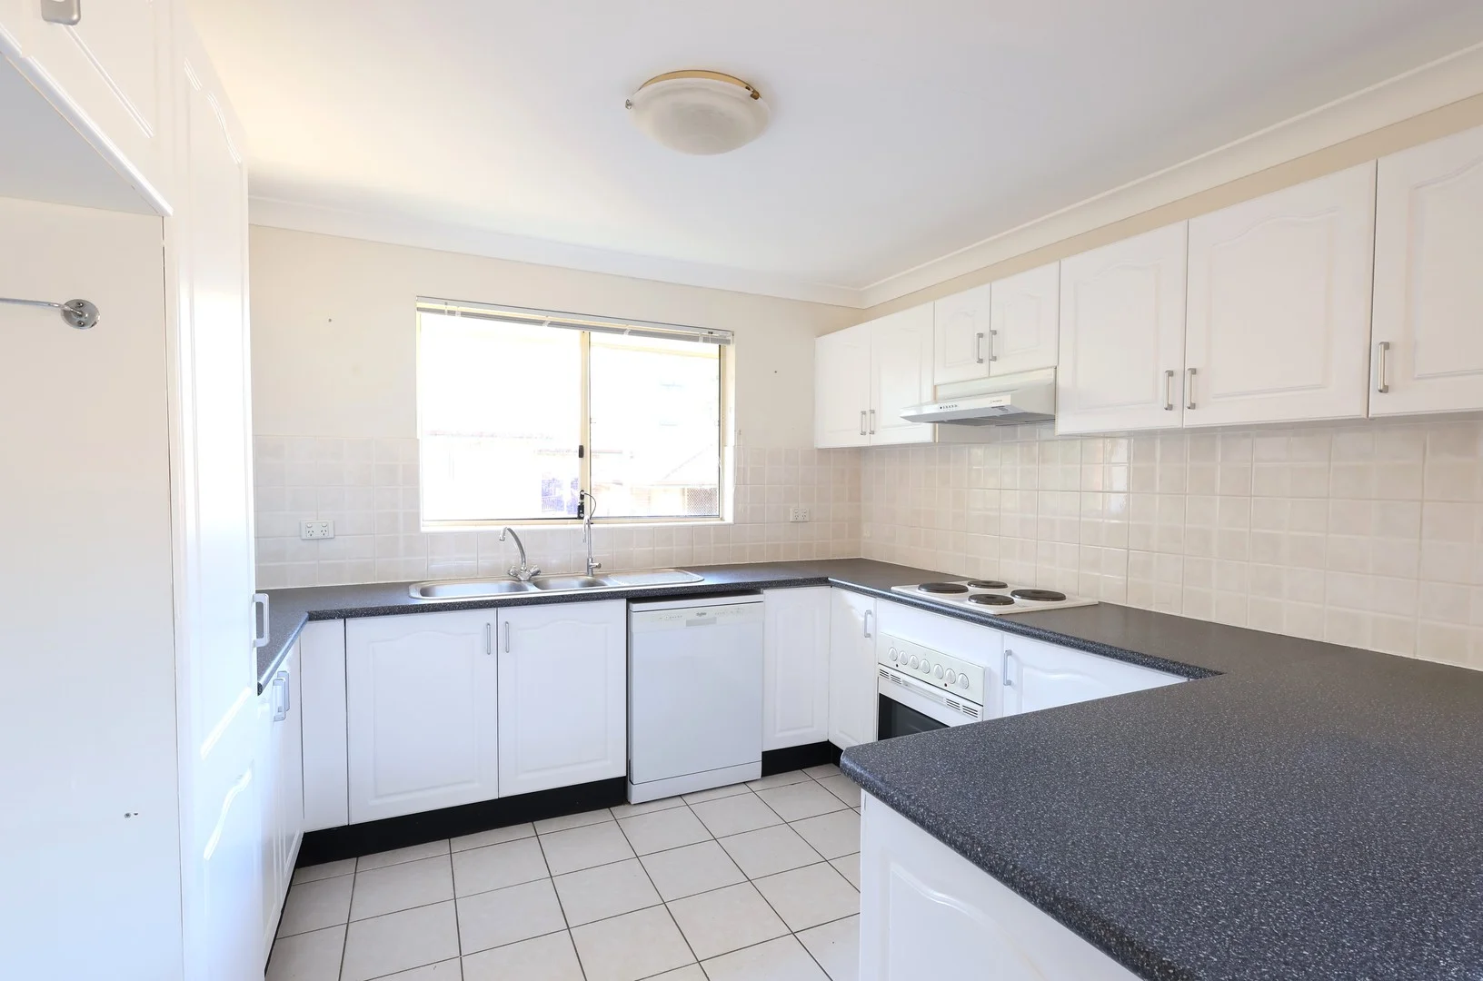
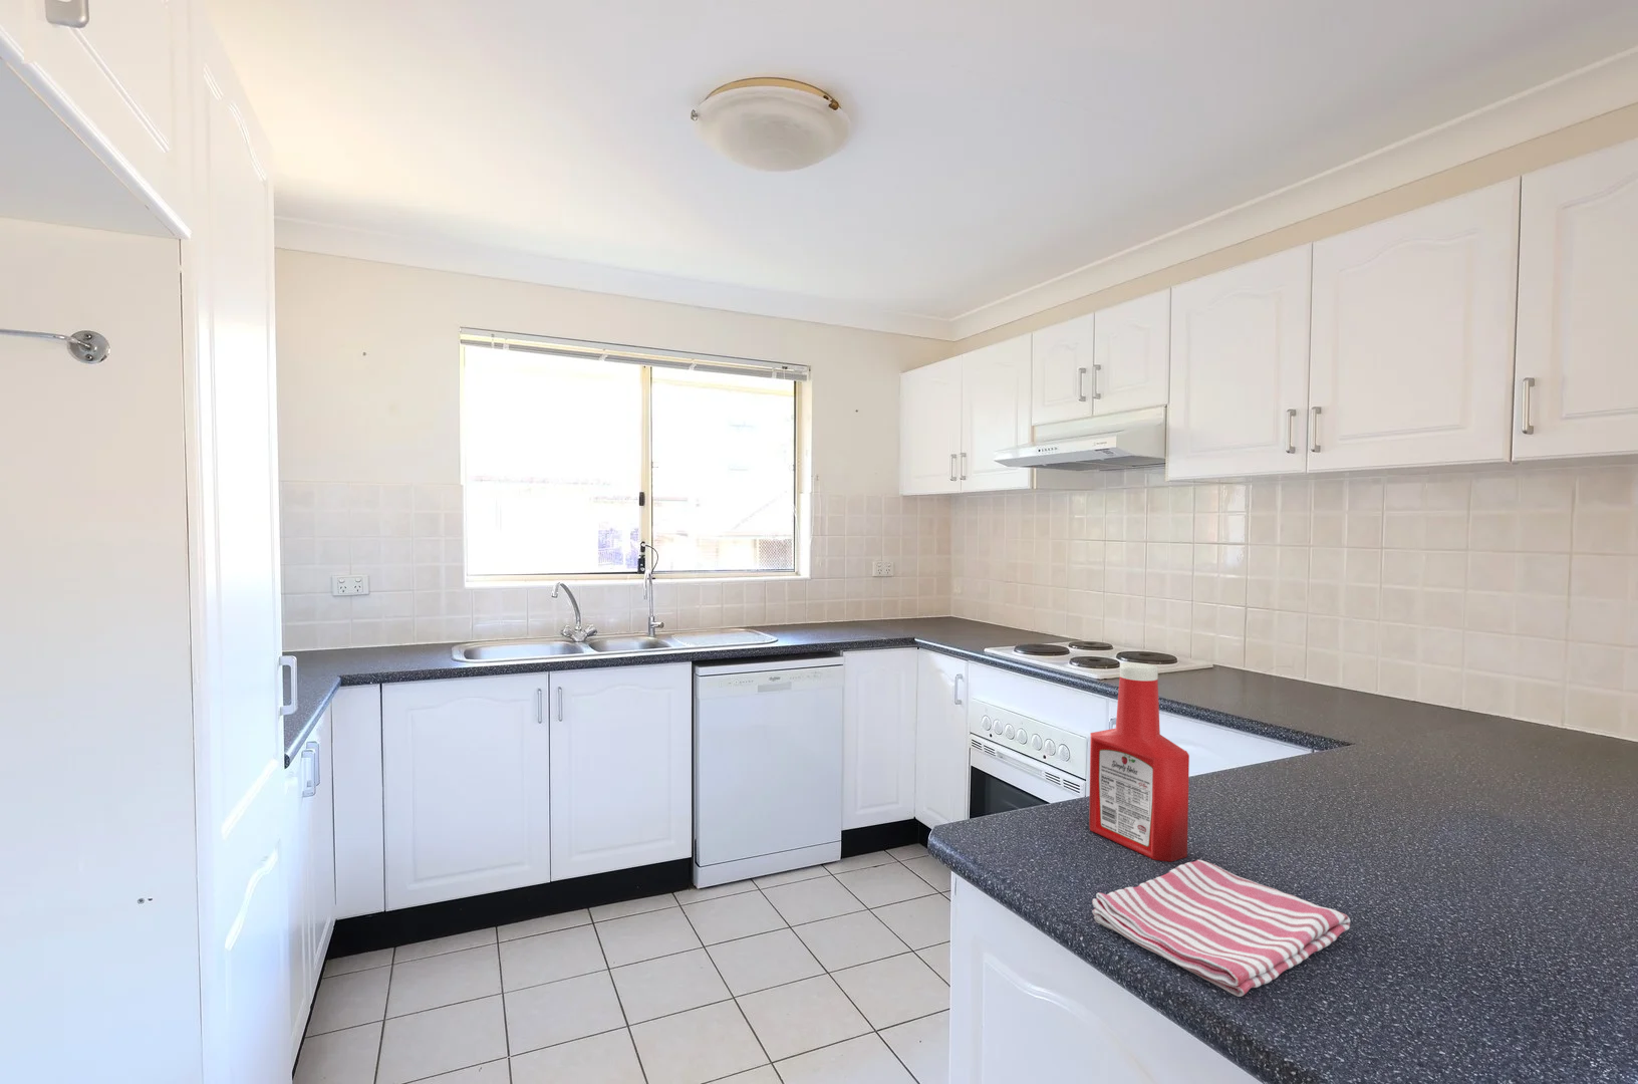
+ soap bottle (1137, 753)
+ dish towel (1218, 913)
